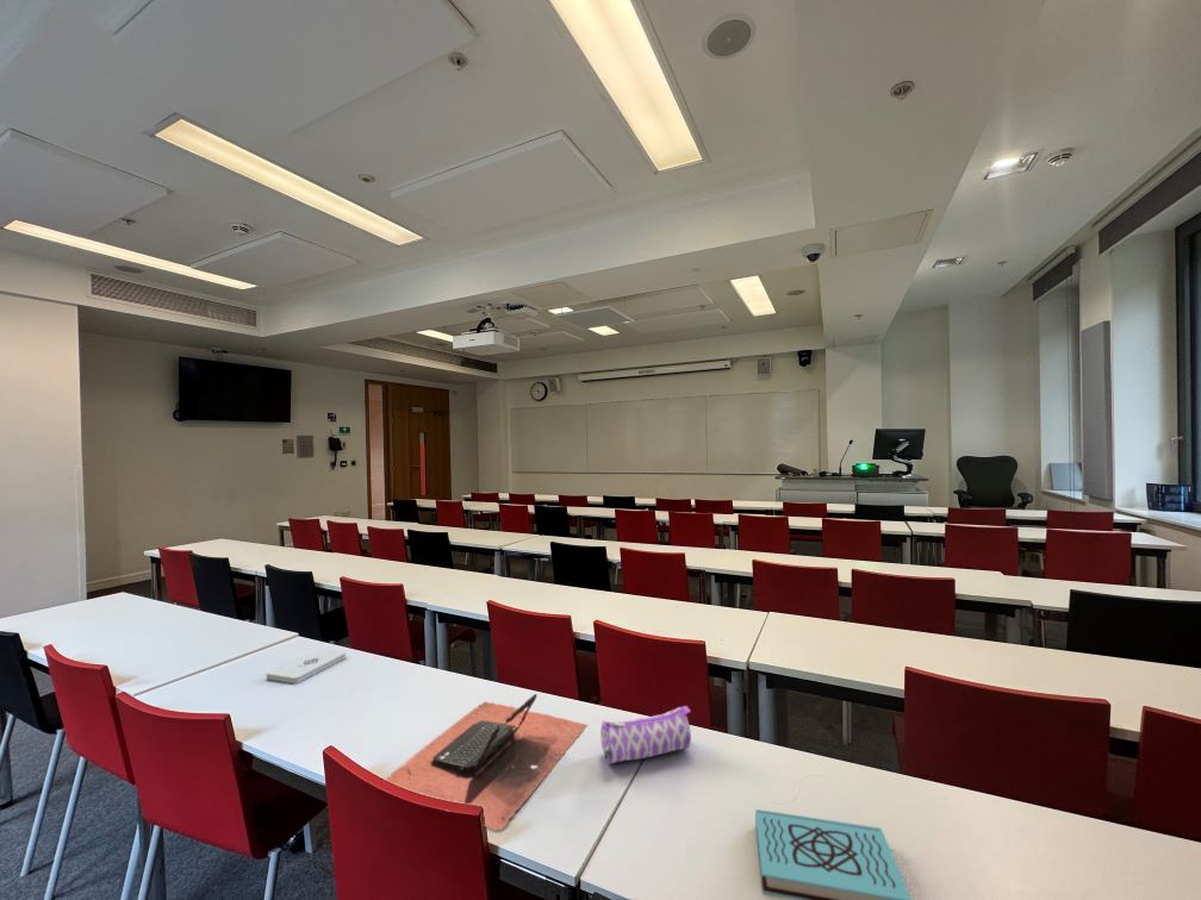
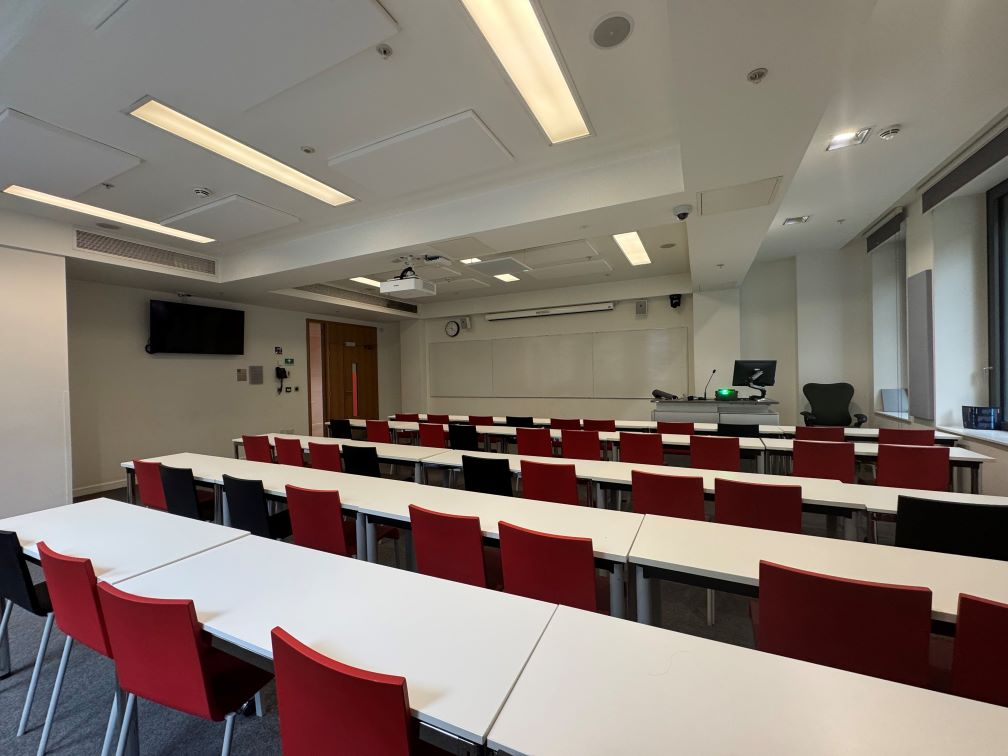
- book (824, 857)
- notepad (309, 664)
- laptop (490, 729)
- pencil case (645, 732)
